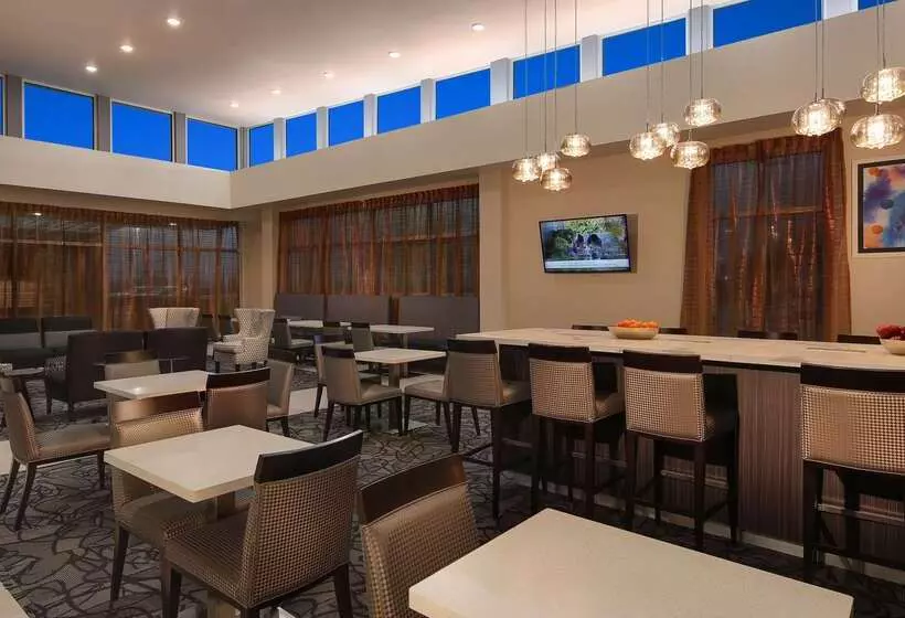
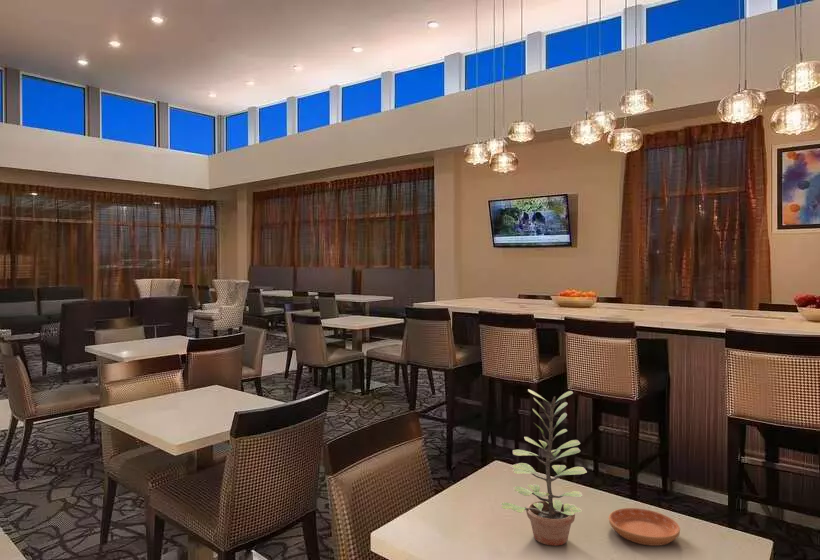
+ saucer (643, 527)
+ plant (543, 463)
